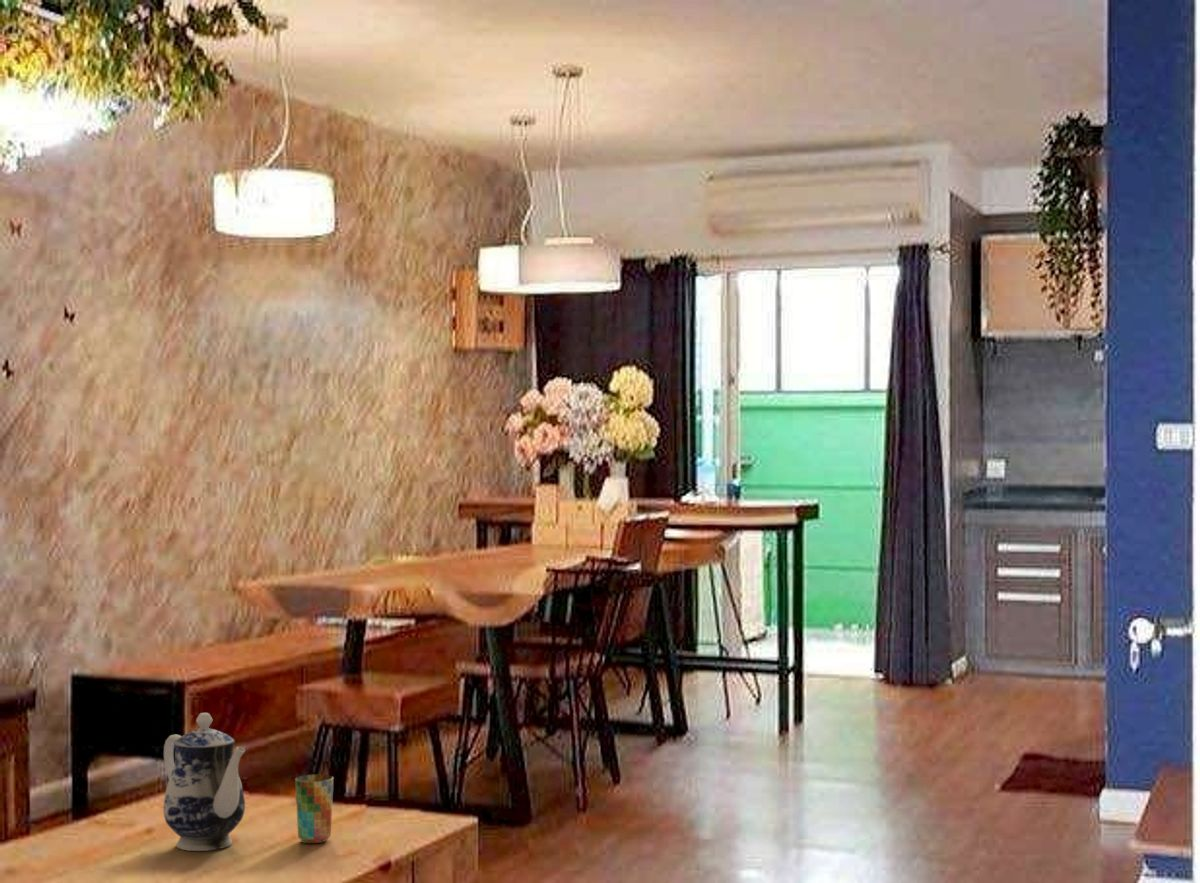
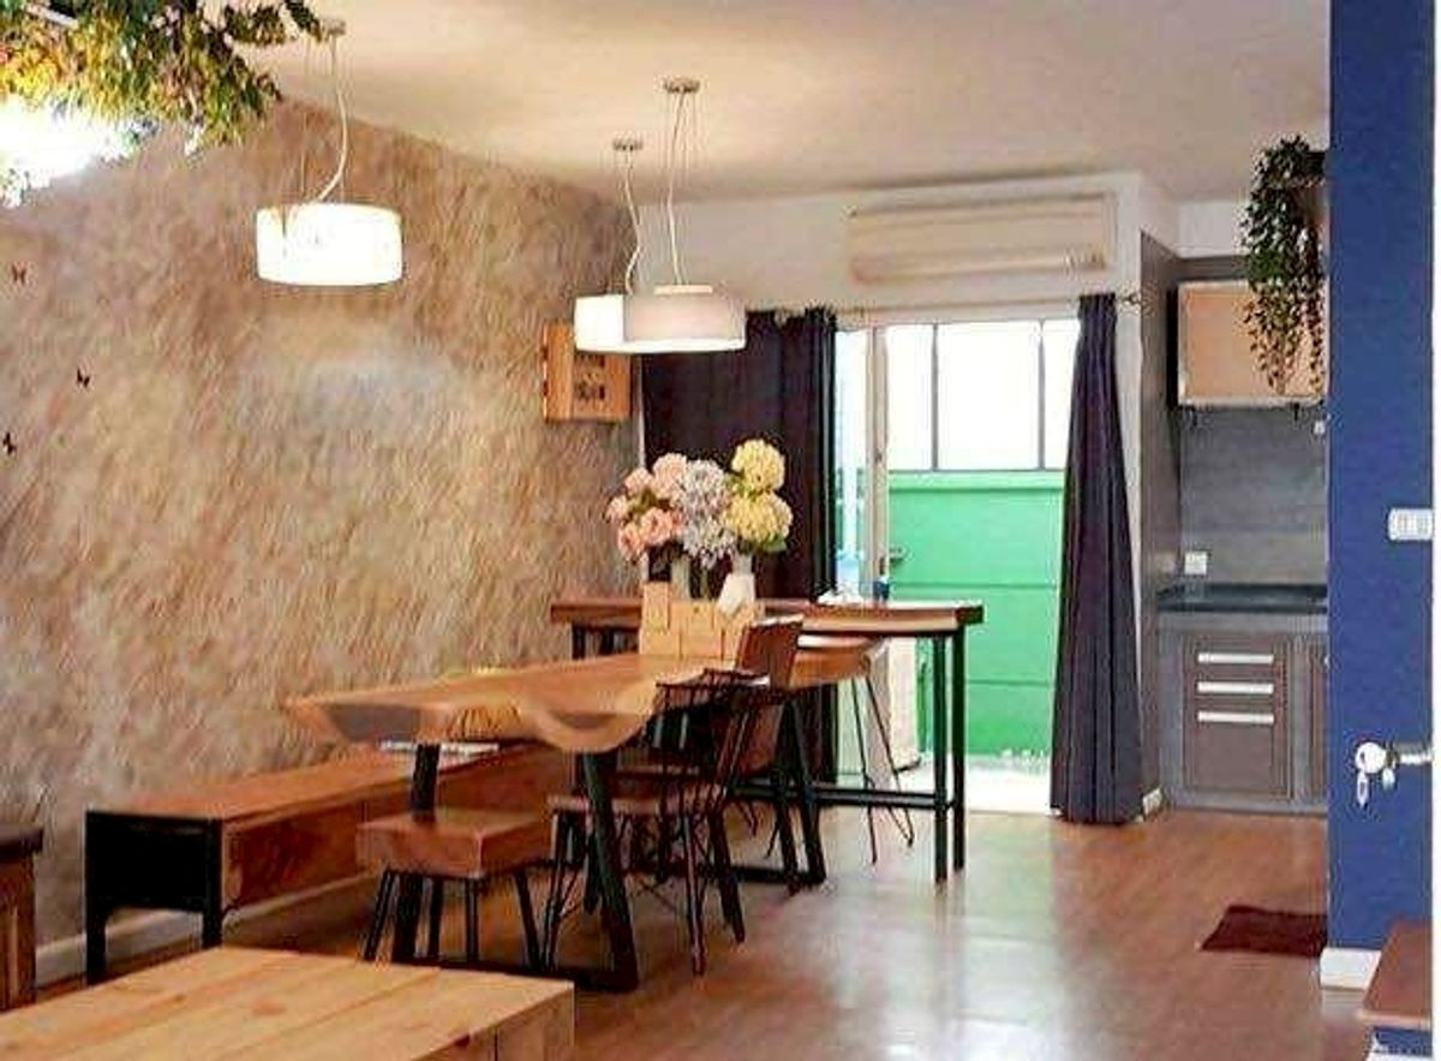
- teapot (204, 778)
- cup (314, 809)
